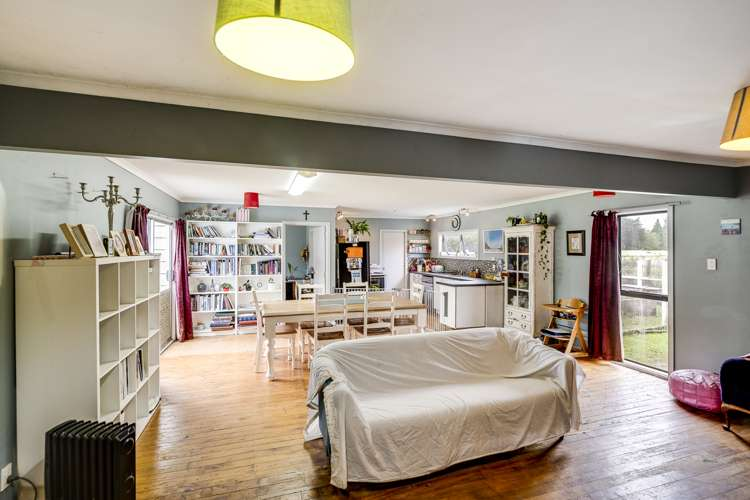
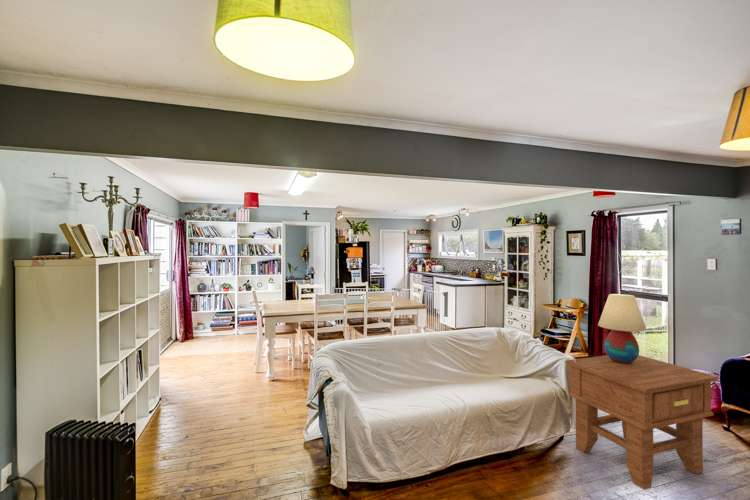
+ table lamp (621, 328)
+ side table (636, 413)
